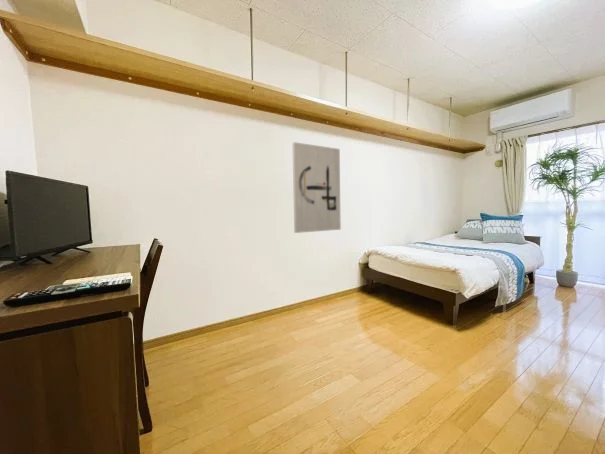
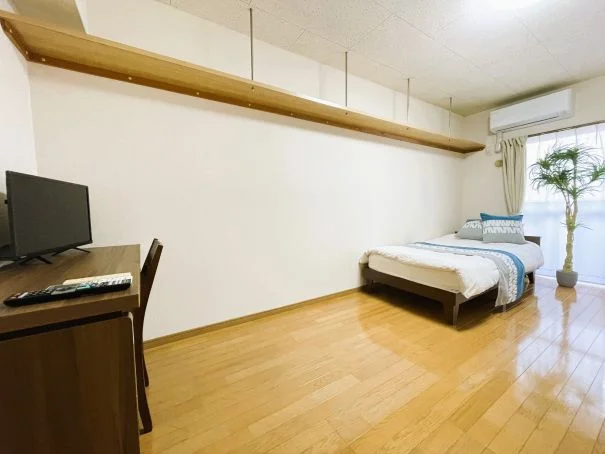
- wall art (317, 188)
